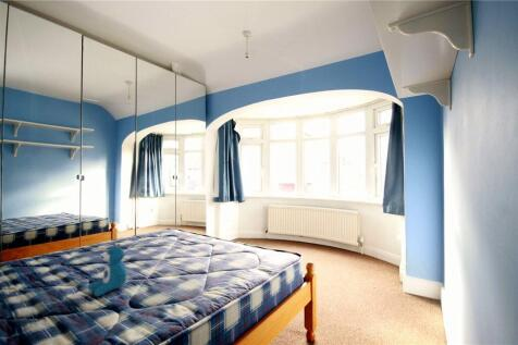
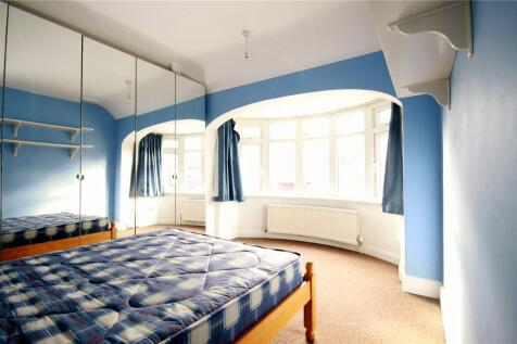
- teddy bear (108, 266)
